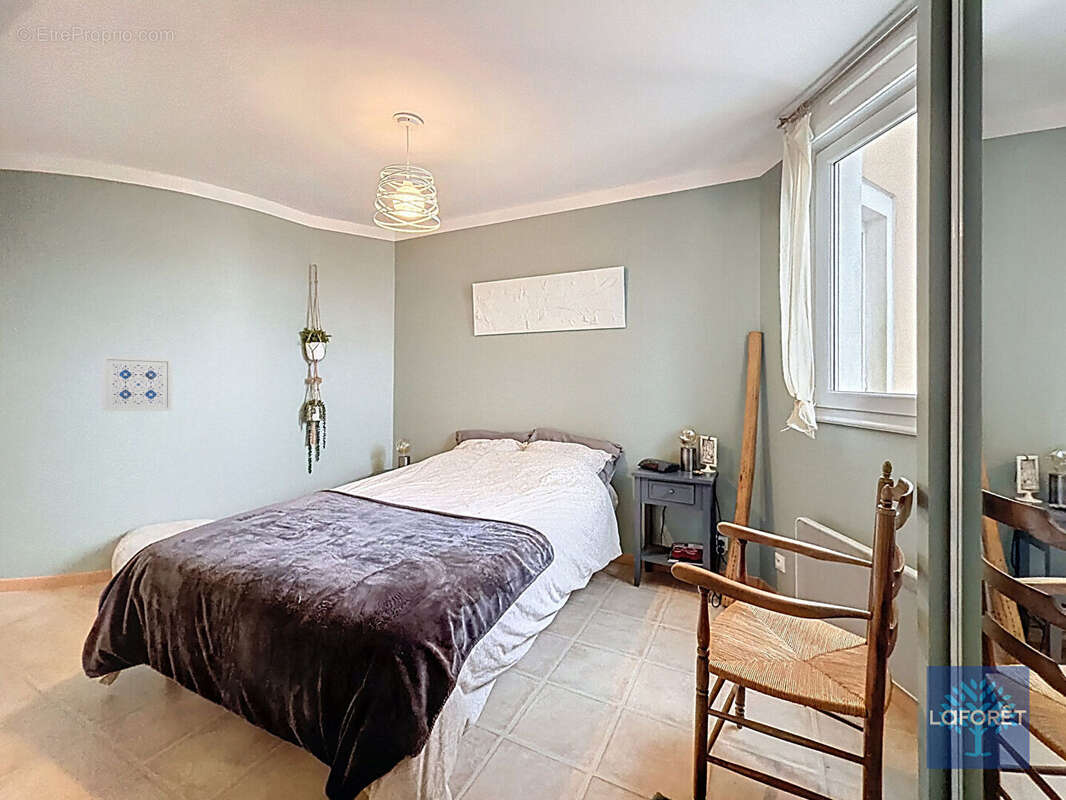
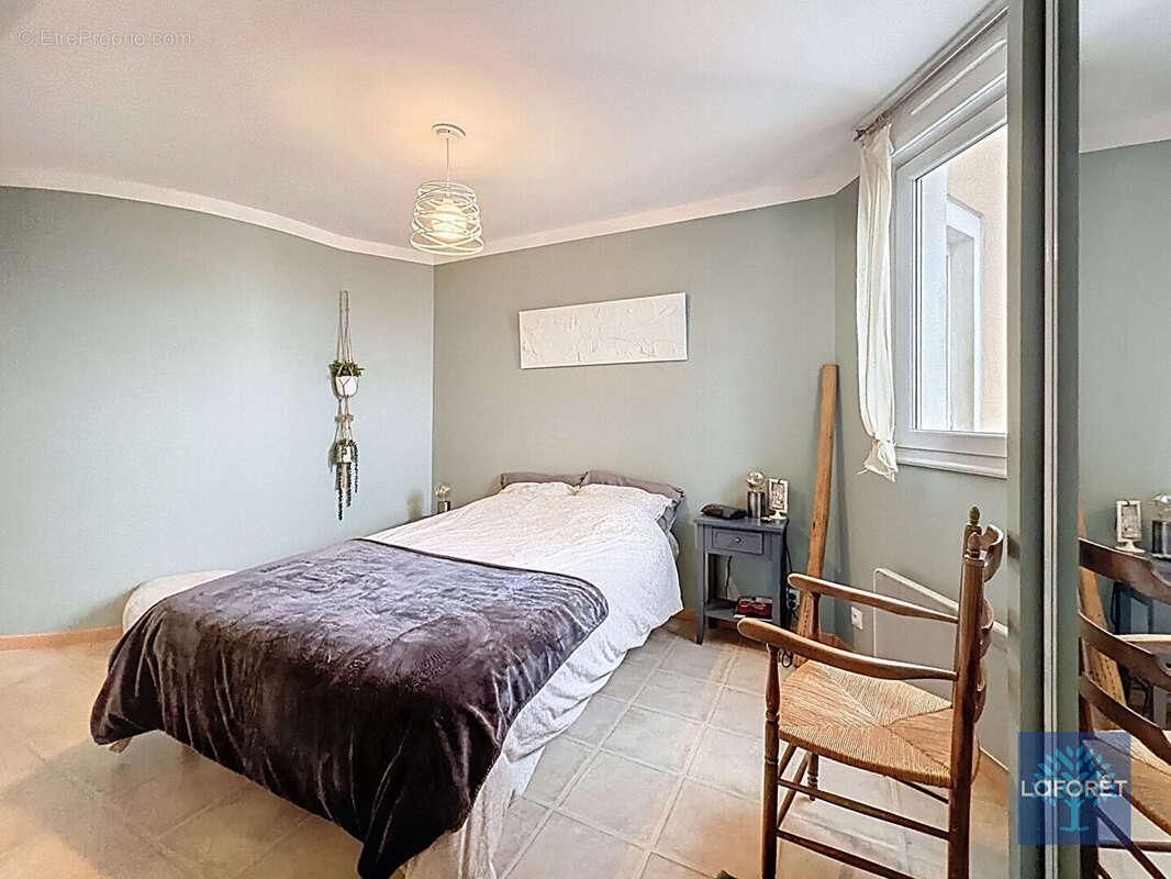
- wall art (138, 384)
